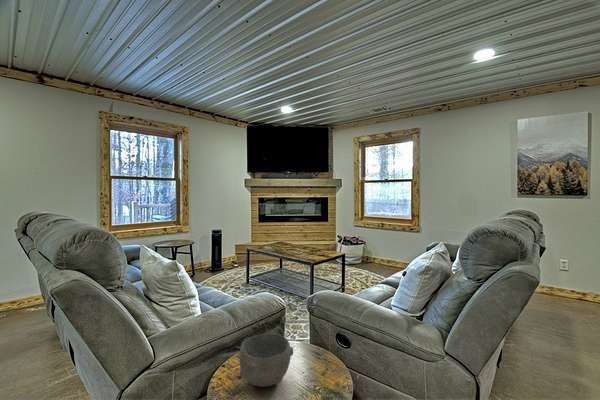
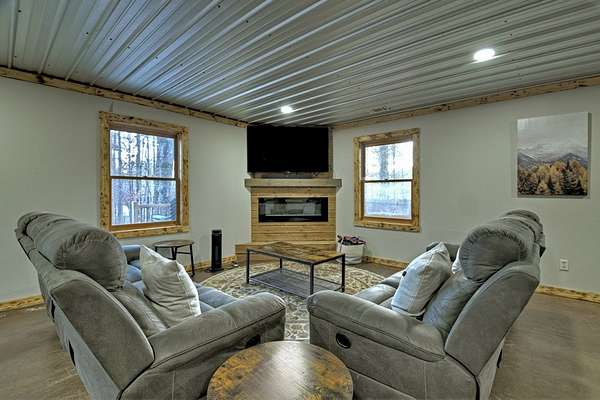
- bowl (264, 362)
